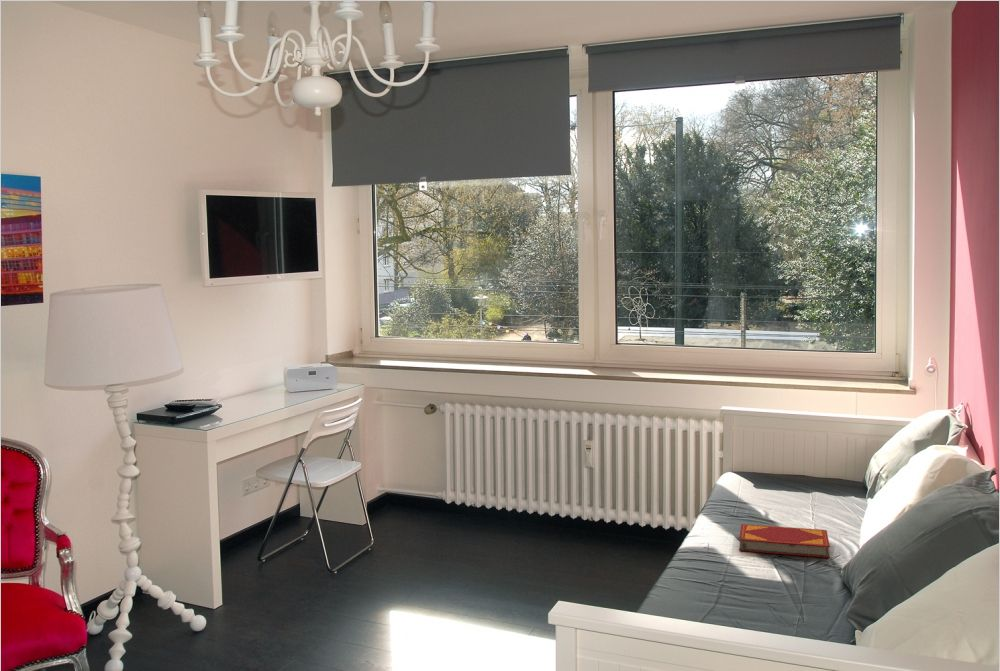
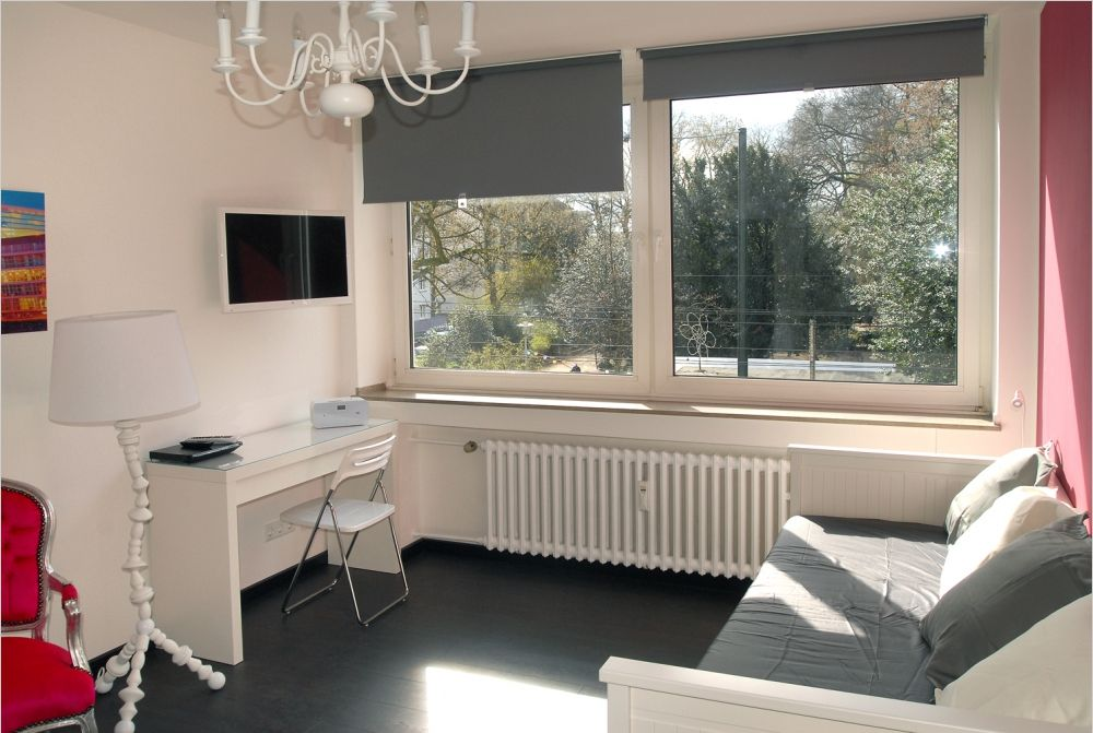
- hardback book (783, 540)
